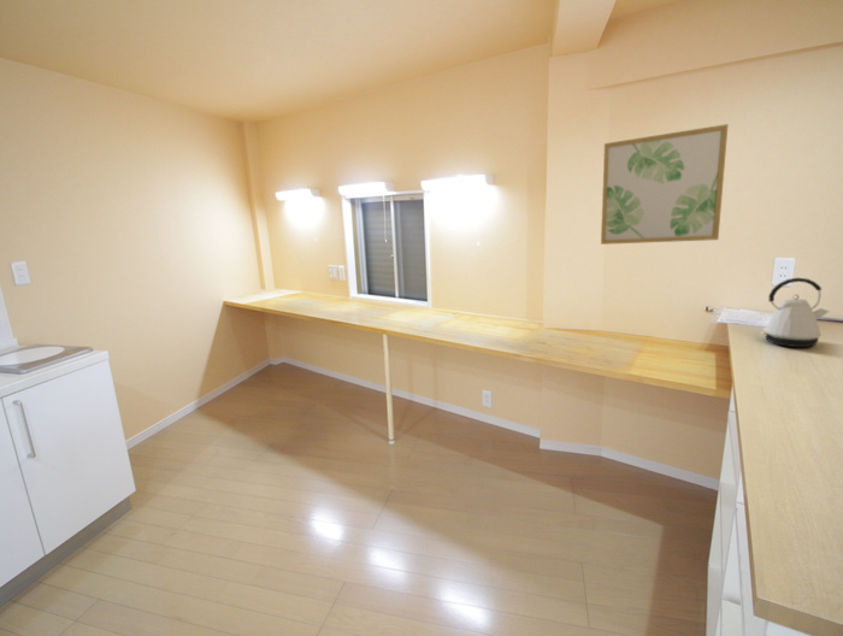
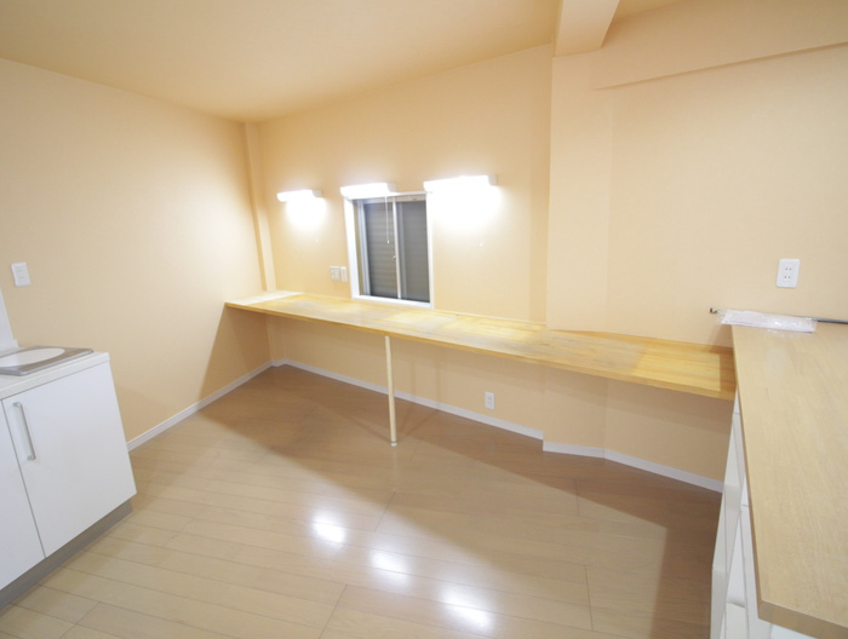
- kettle (795, 311)
- wall art (659, 189)
